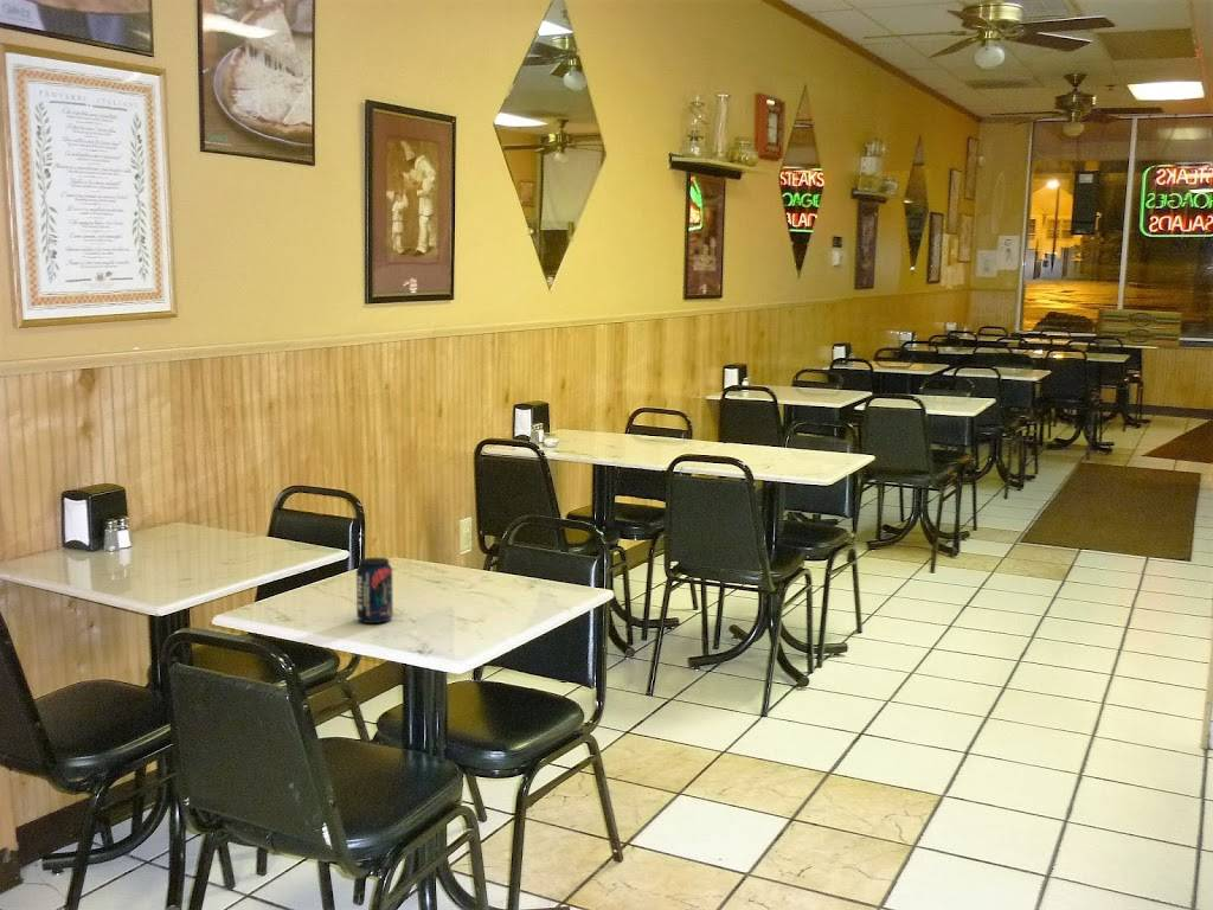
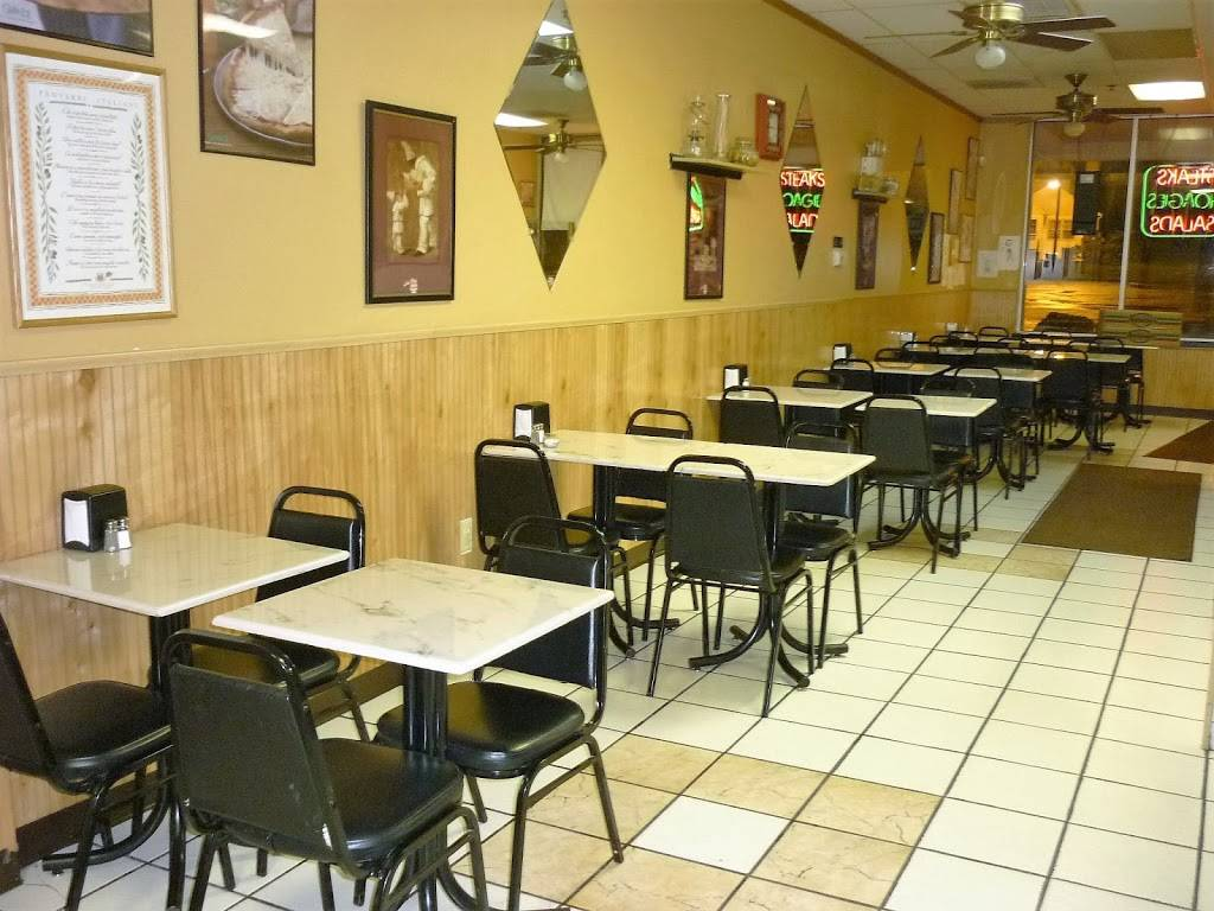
- beverage can (374, 590)
